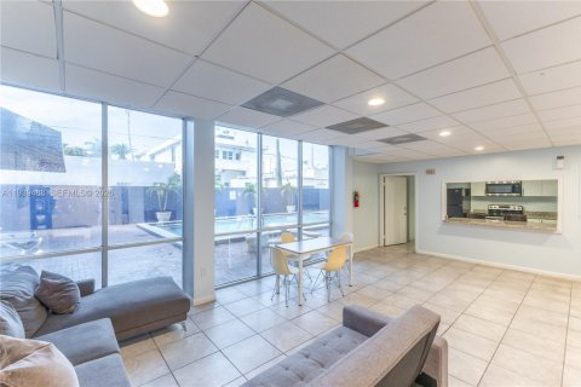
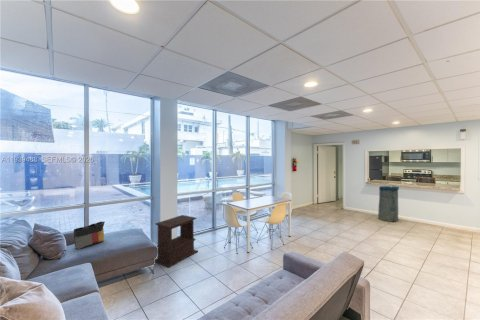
+ side table (176, 238)
+ trash can (388, 202)
+ tote bag (89, 233)
